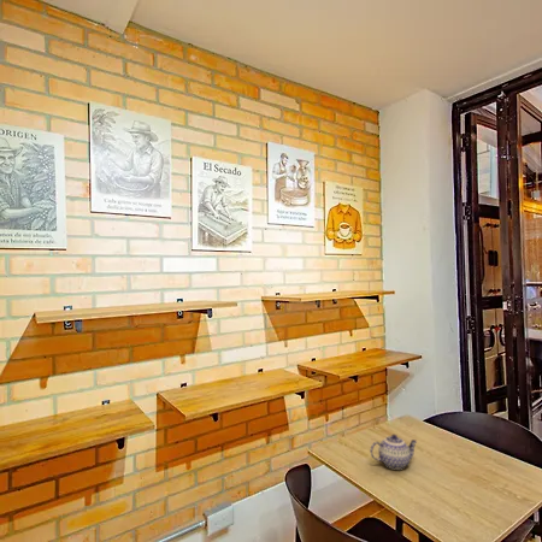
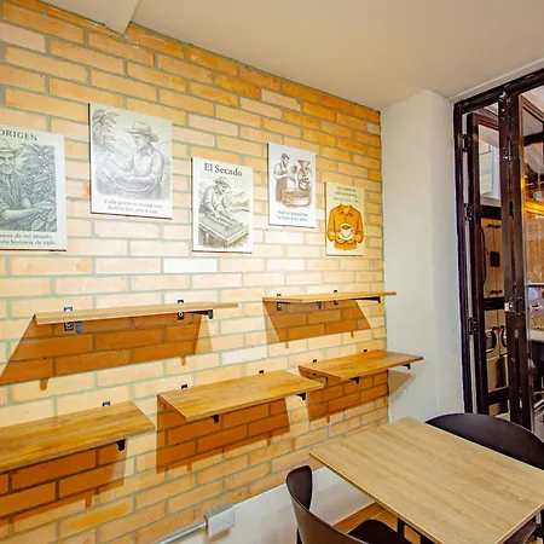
- teapot (394, 449)
